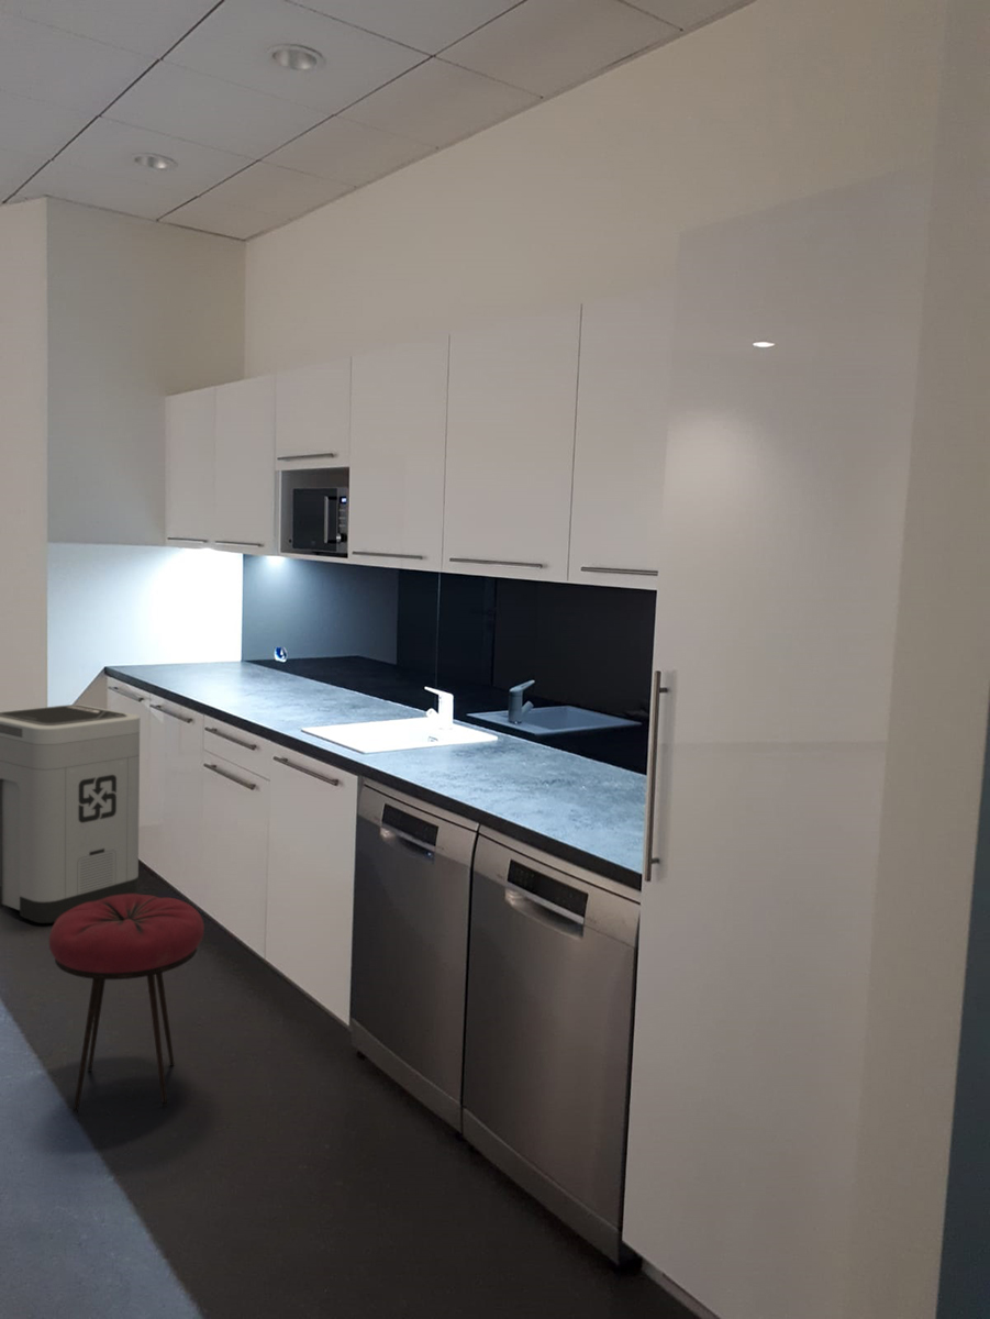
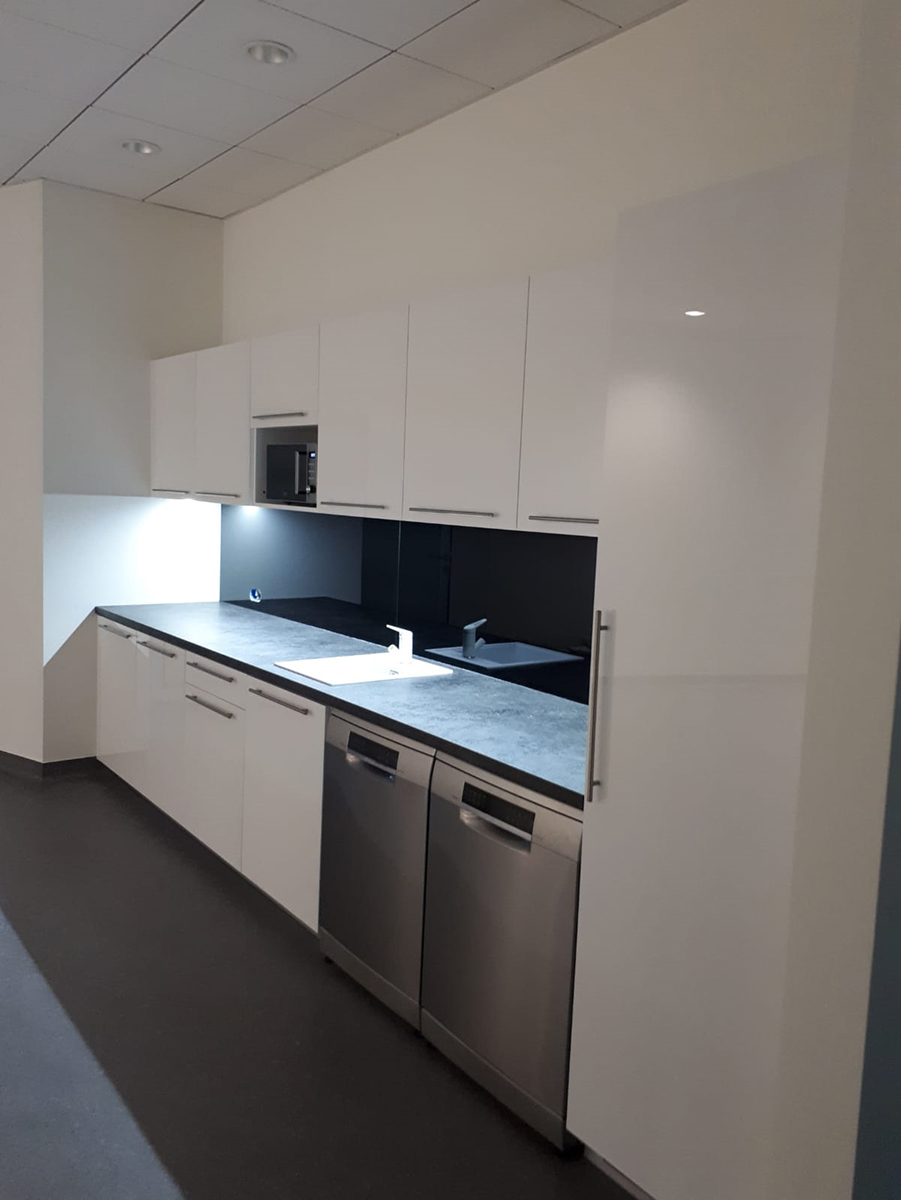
- trash can (60, 807)
- stool (126, 978)
